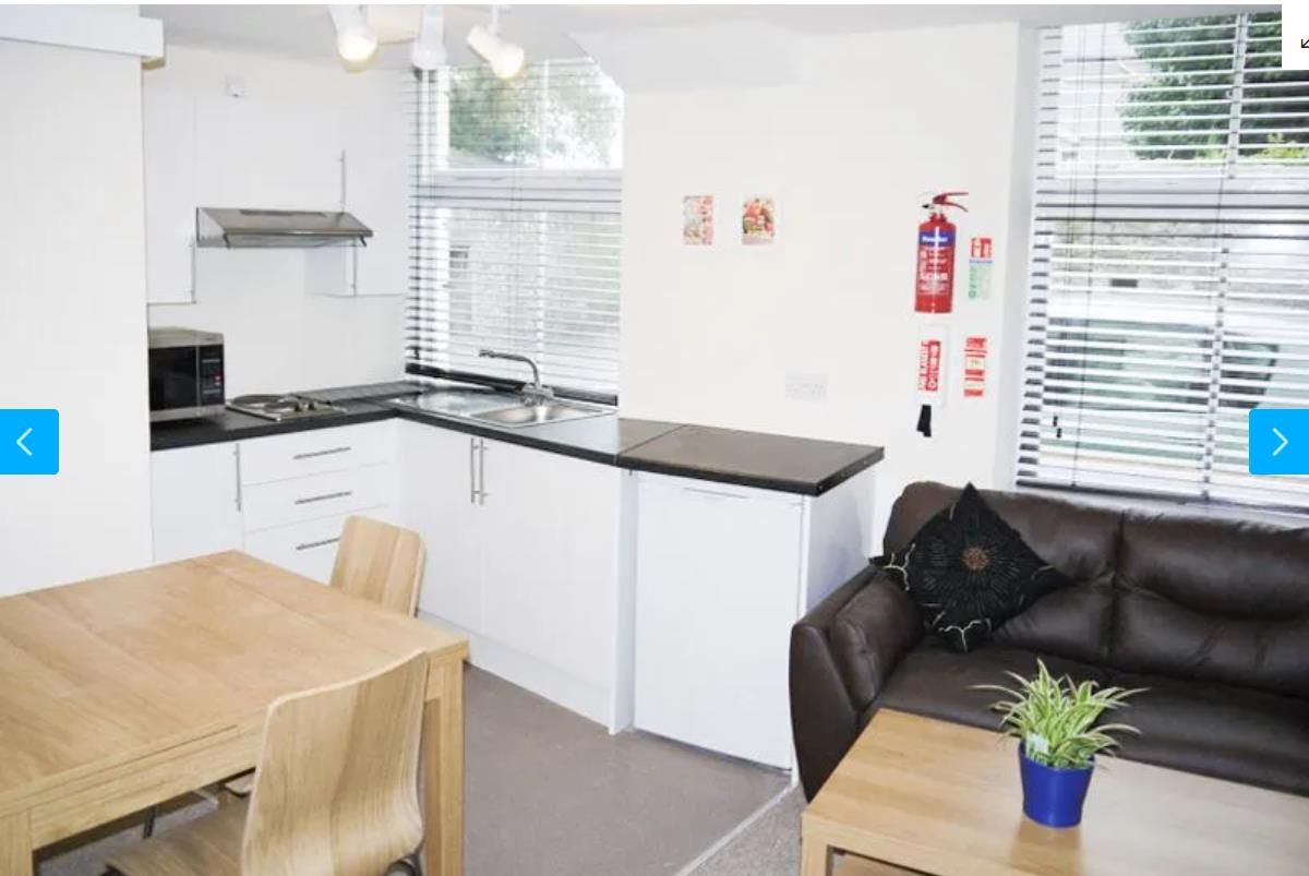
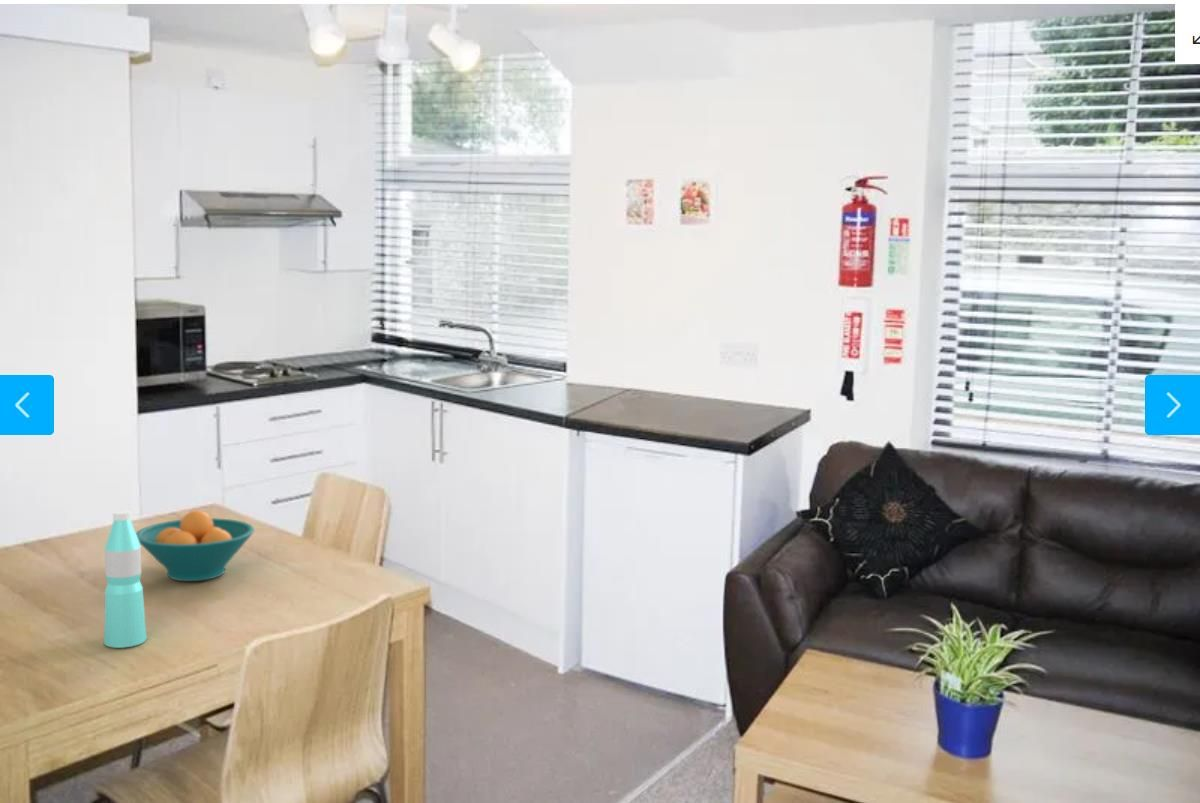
+ water bottle (123, 577)
+ fruit bowl (195, 543)
